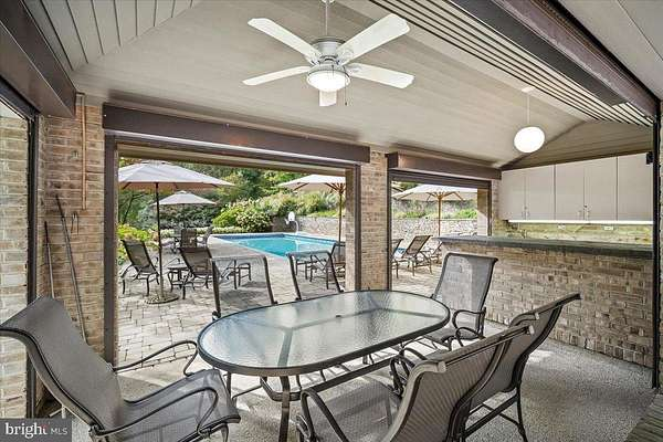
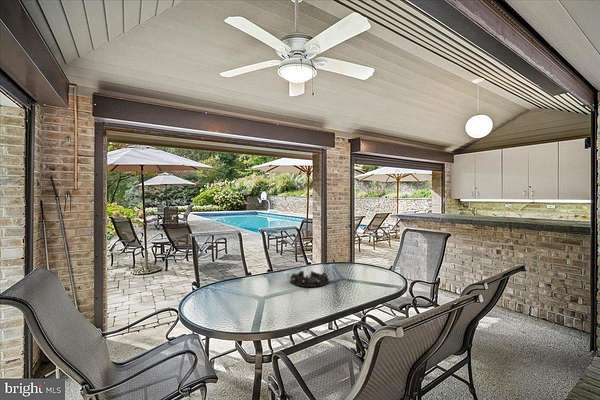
+ decorative bowl (309, 277)
